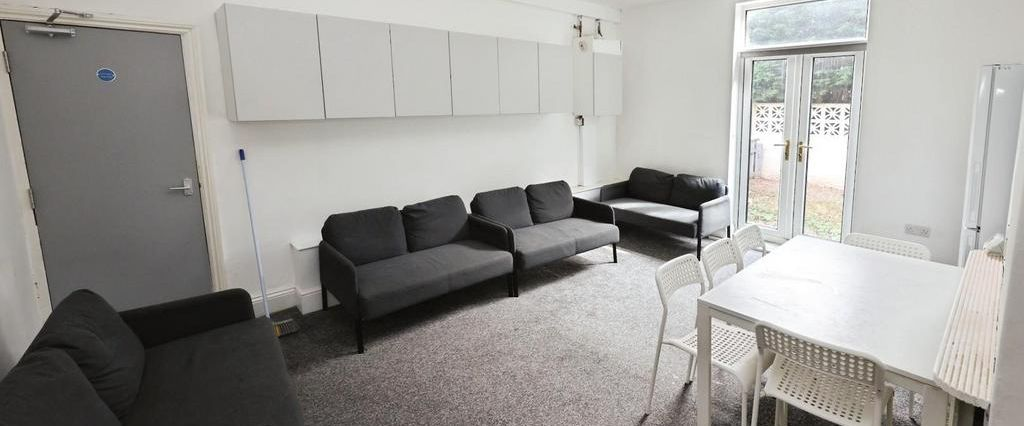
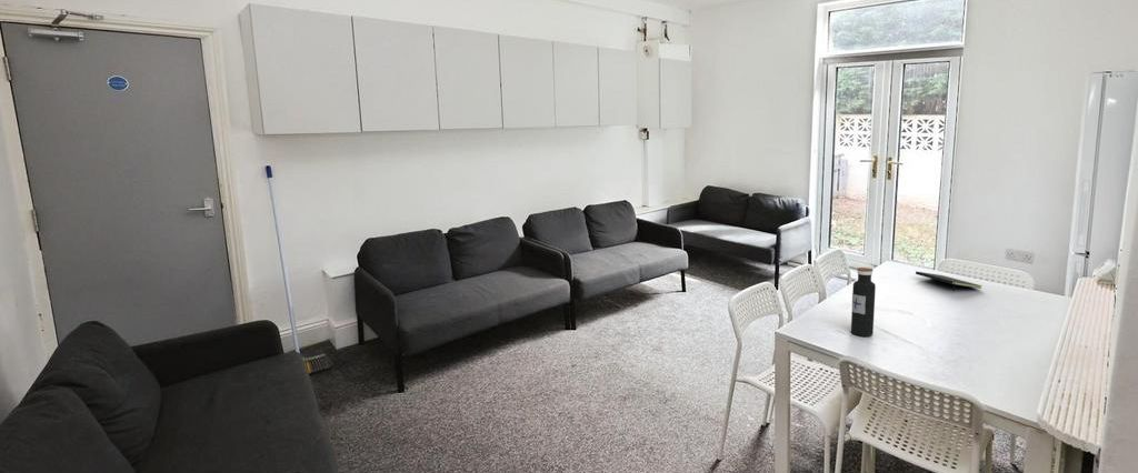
+ water bottle (862, 301)
+ notepad (947, 279)
